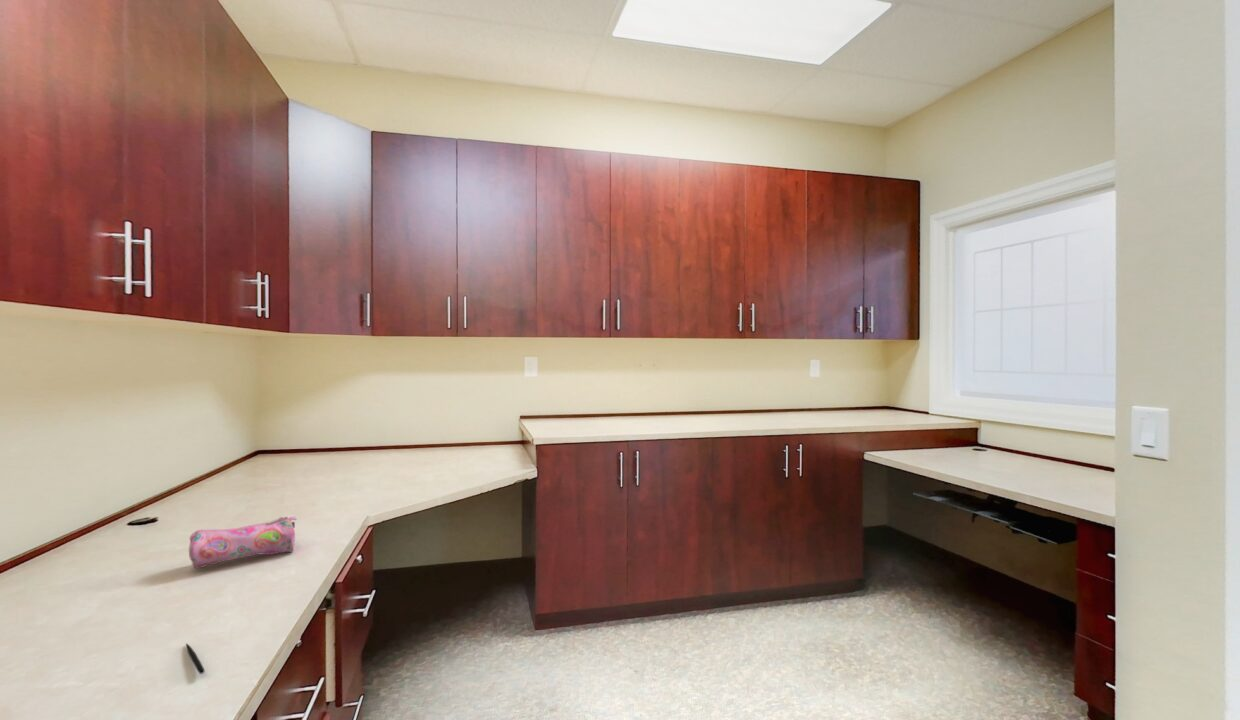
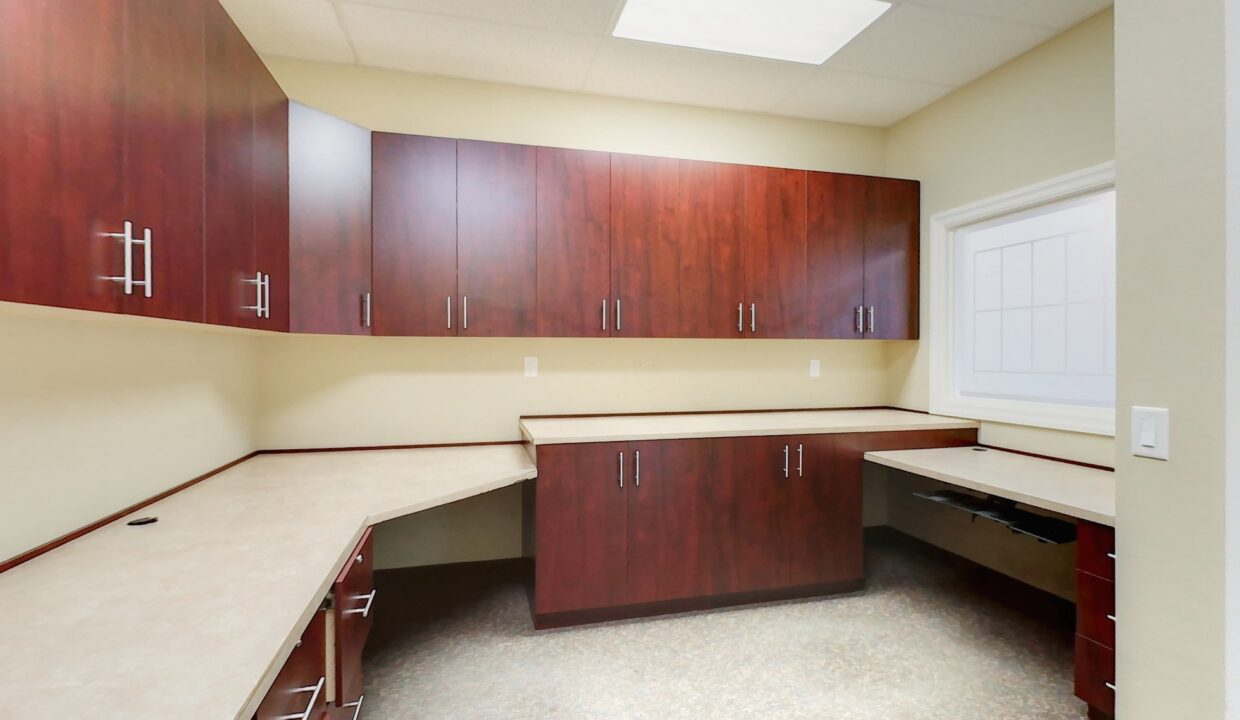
- pencil case (245, 540)
- pen (194, 655)
